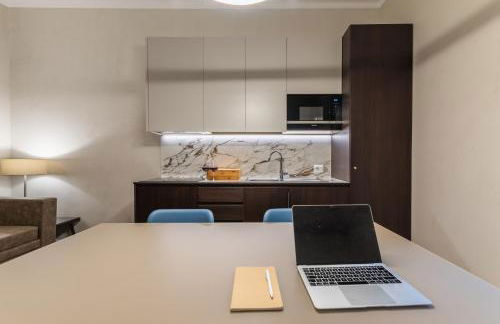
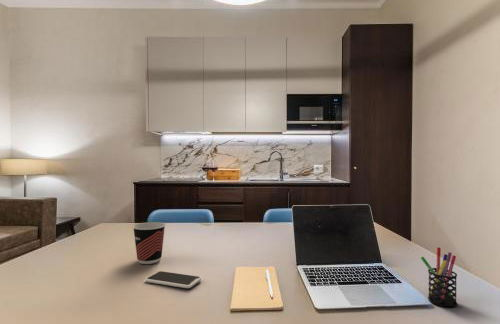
+ smartphone (173, 279)
+ pen holder (438, 275)
+ cup (149, 242)
